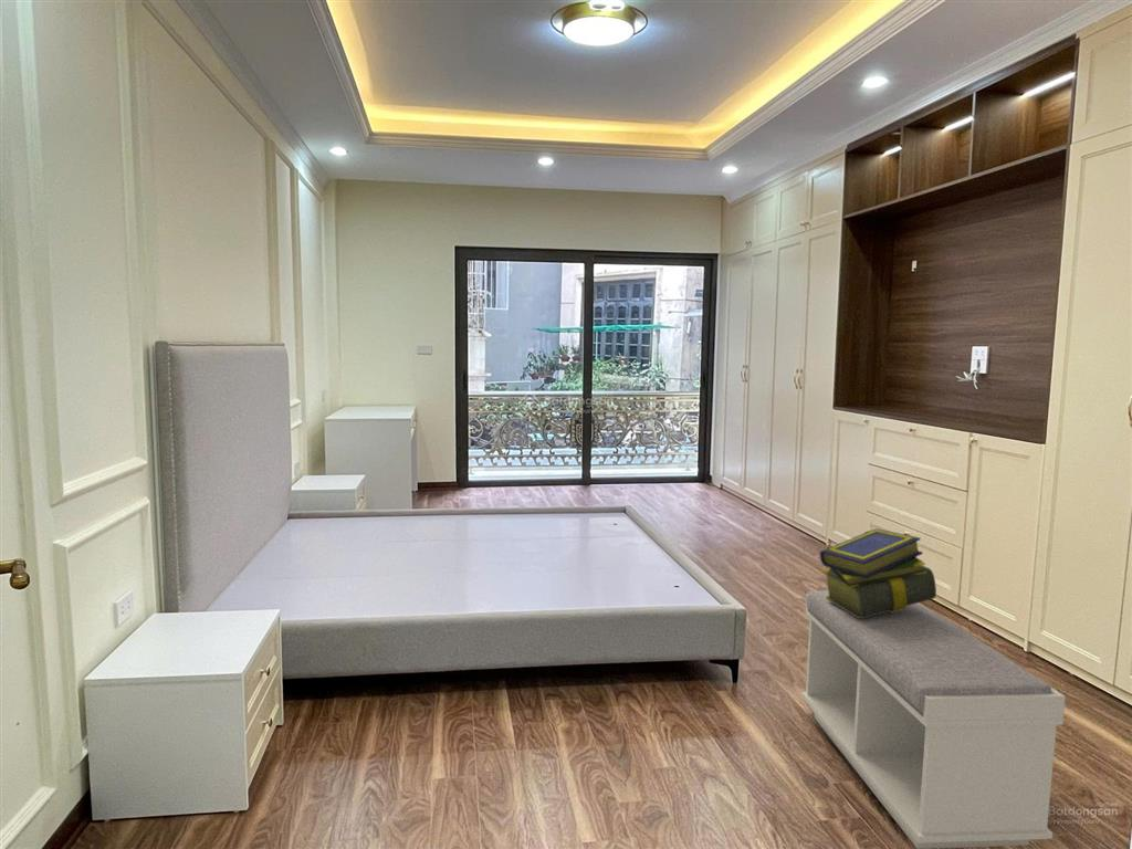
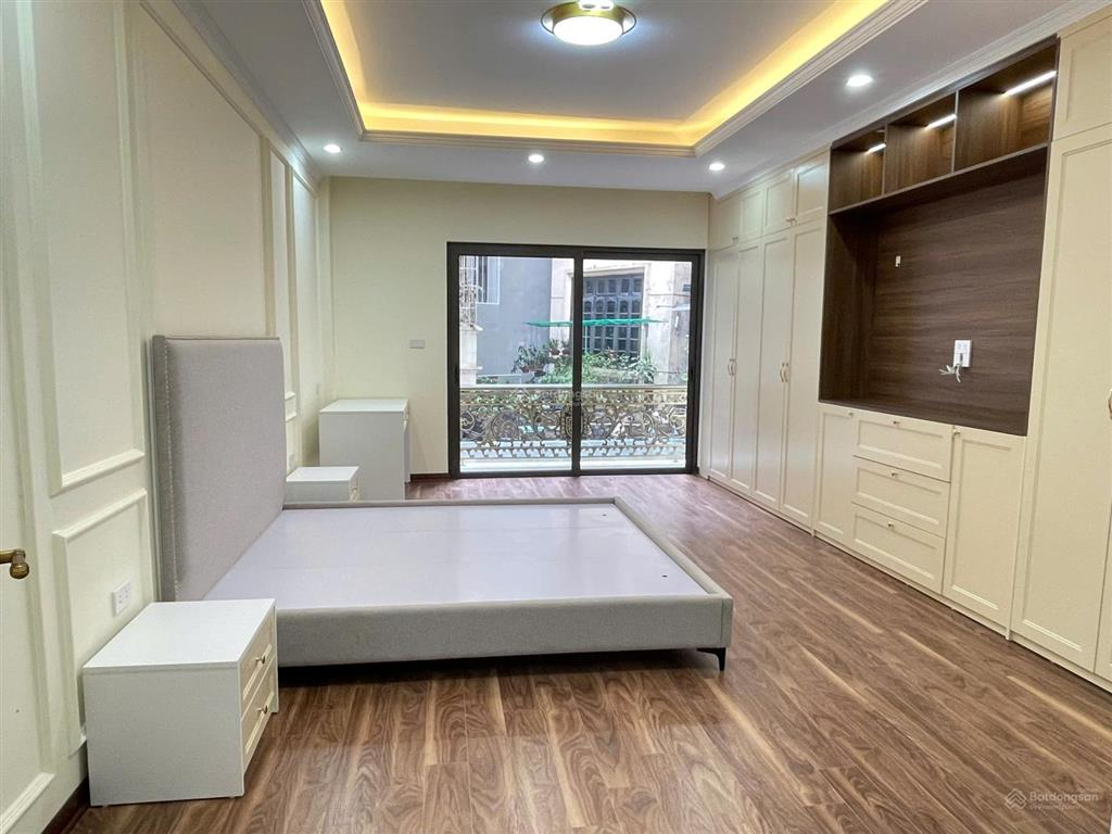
- stack of books (879, 576)
- bench (906, 700)
